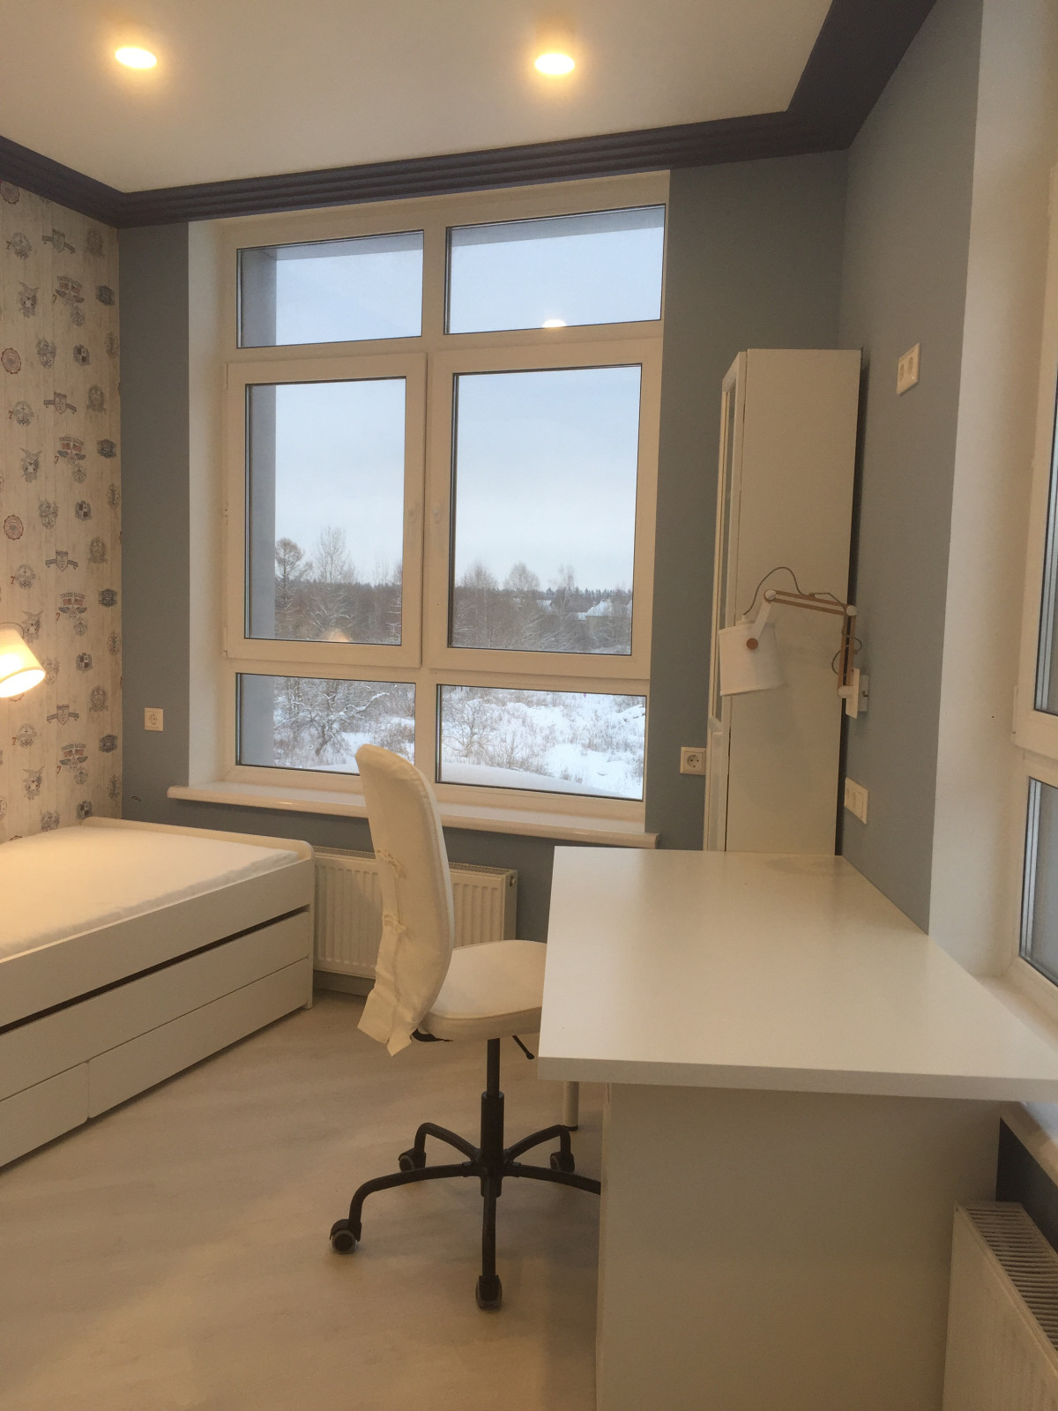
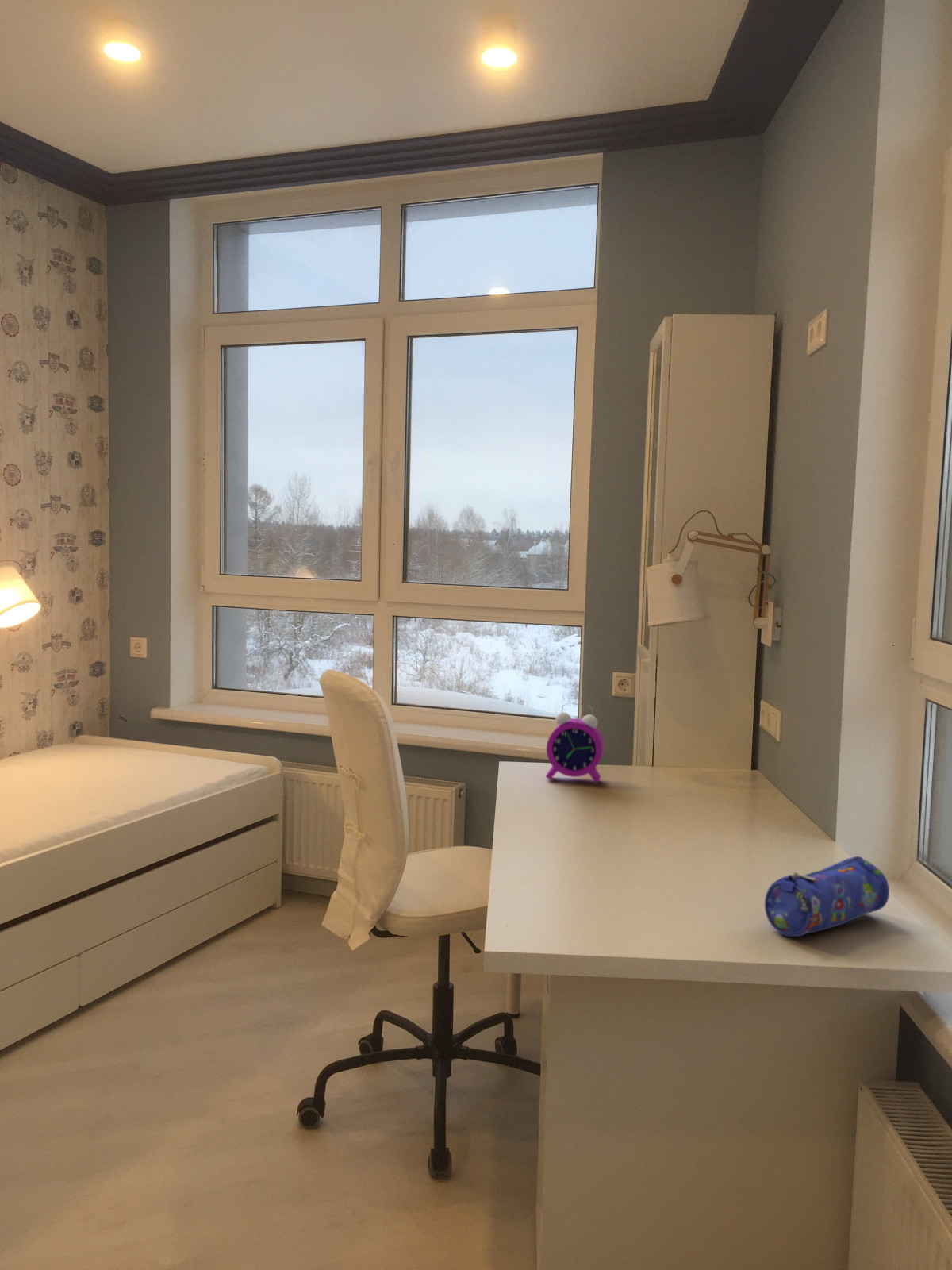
+ alarm clock (575, 741)
+ pencil case (827, 894)
